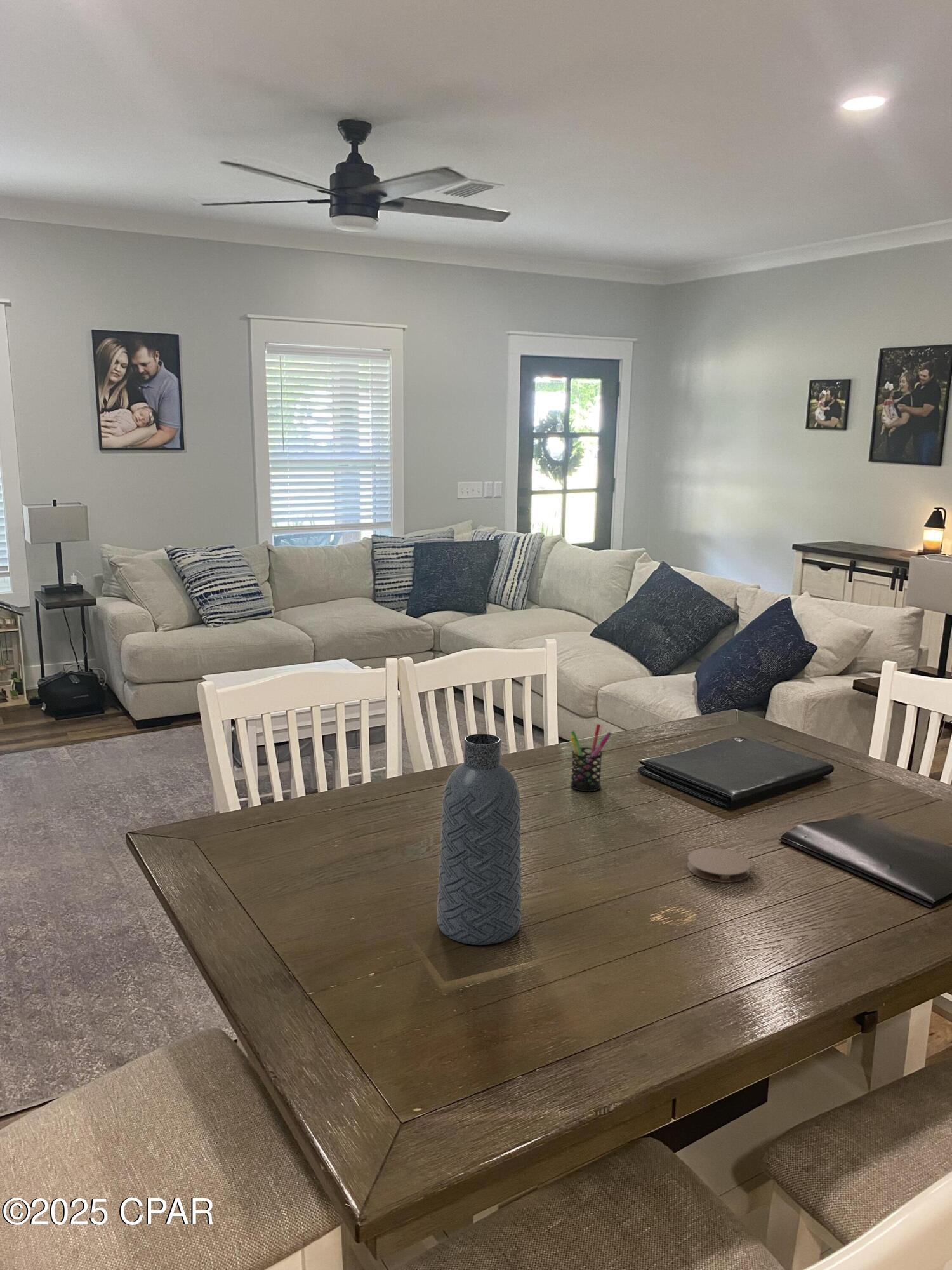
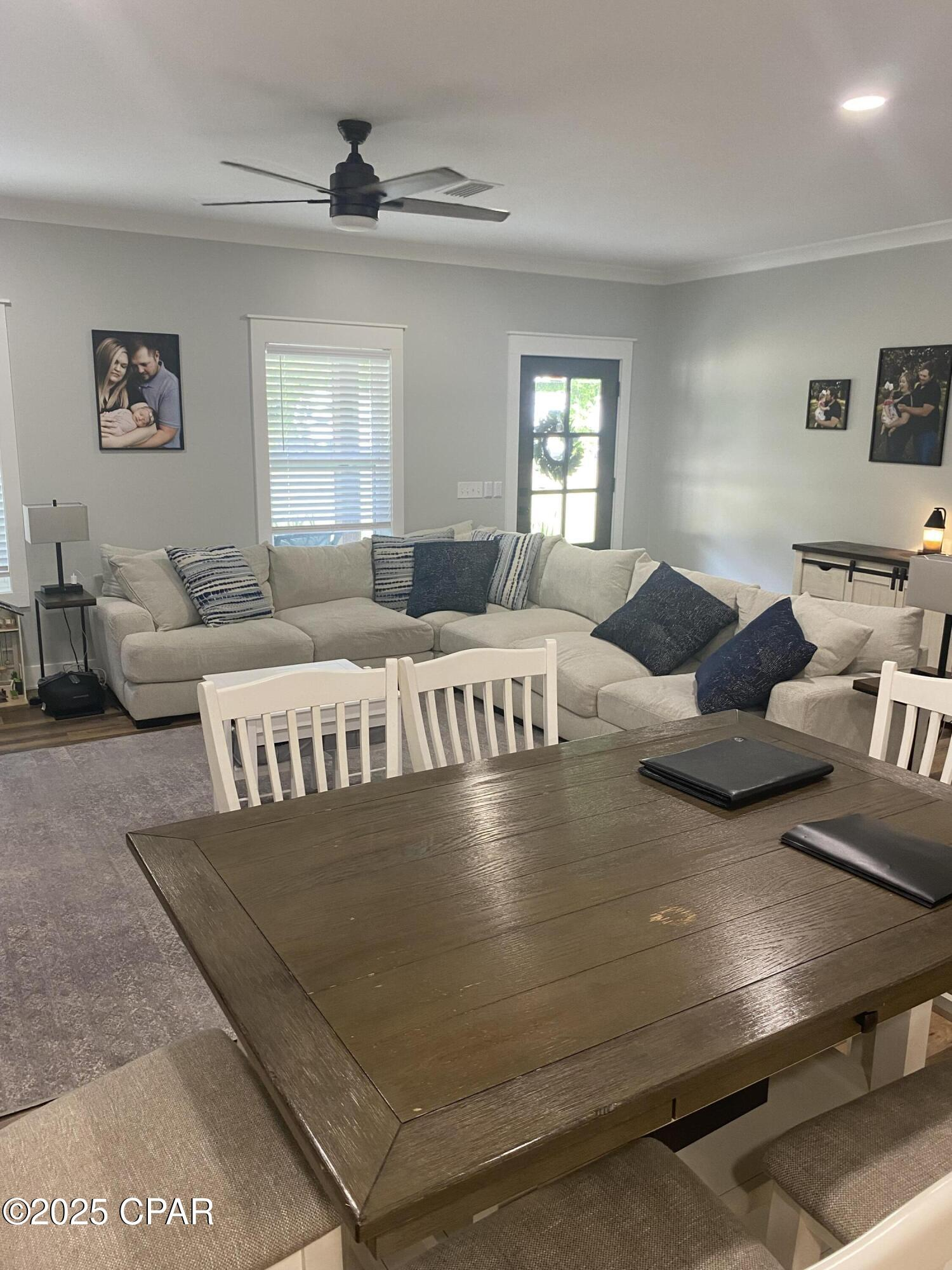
- pen holder (585, 755)
- vase (480, 834)
- coaster (718, 864)
